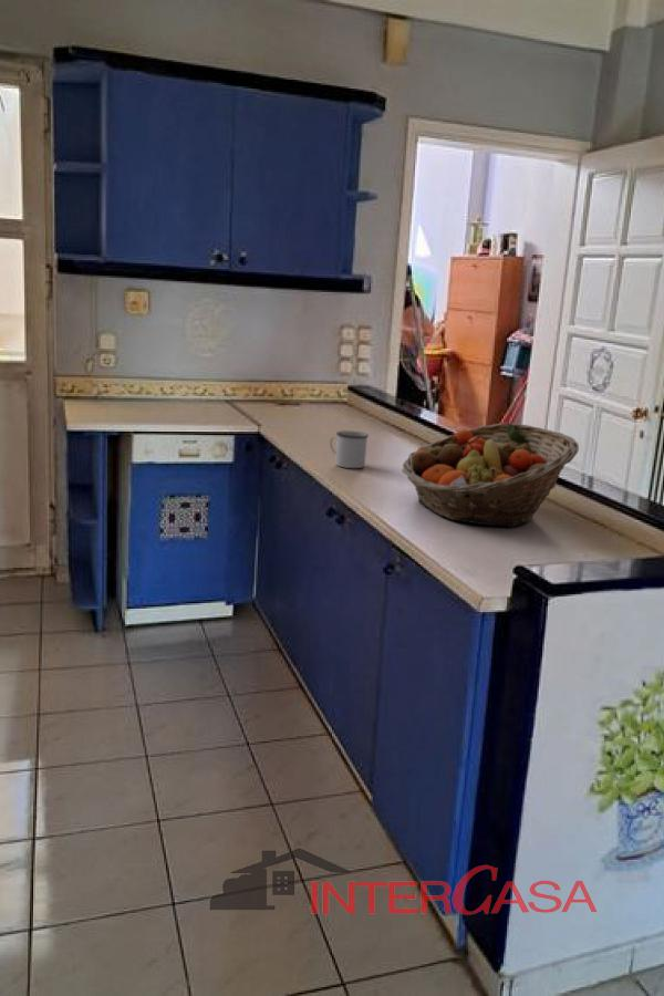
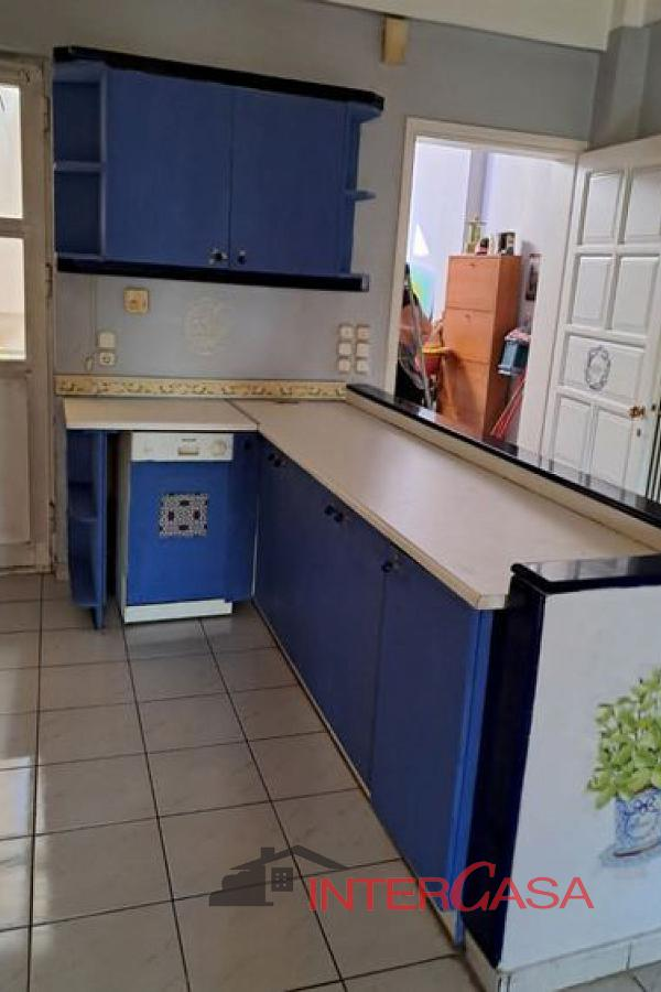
- fruit basket (486, 469)
- mug (346, 448)
